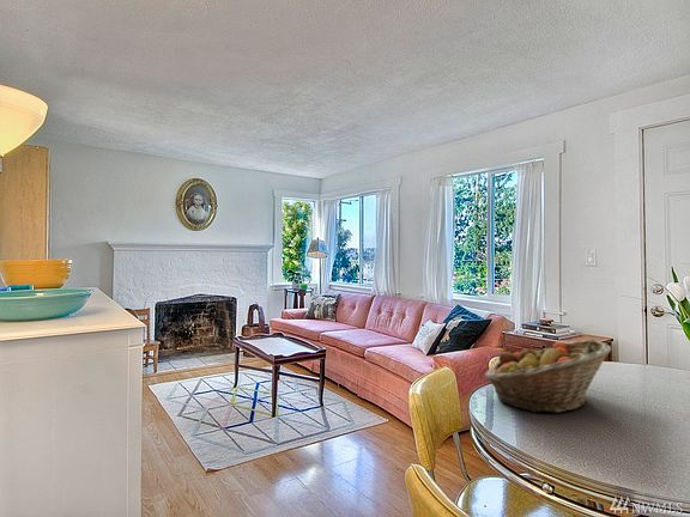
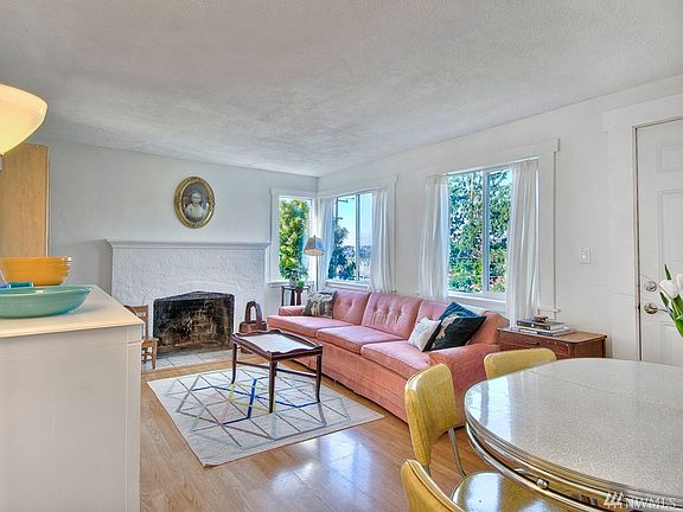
- fruit basket (545, 369)
